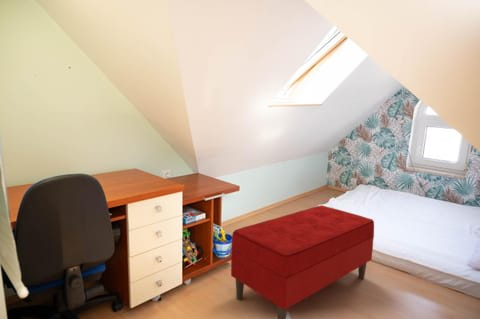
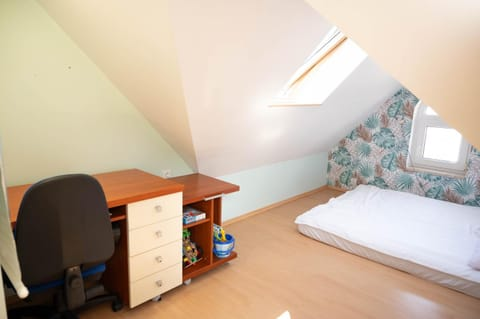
- bench (306, 256)
